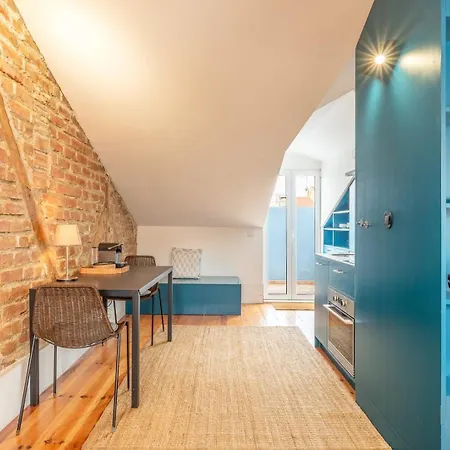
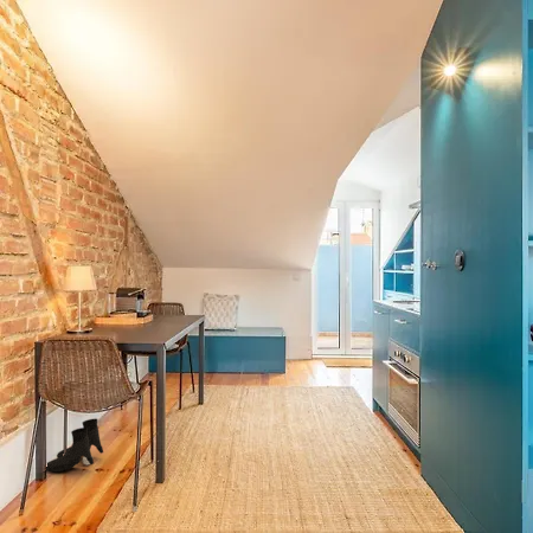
+ boots (75, 442)
